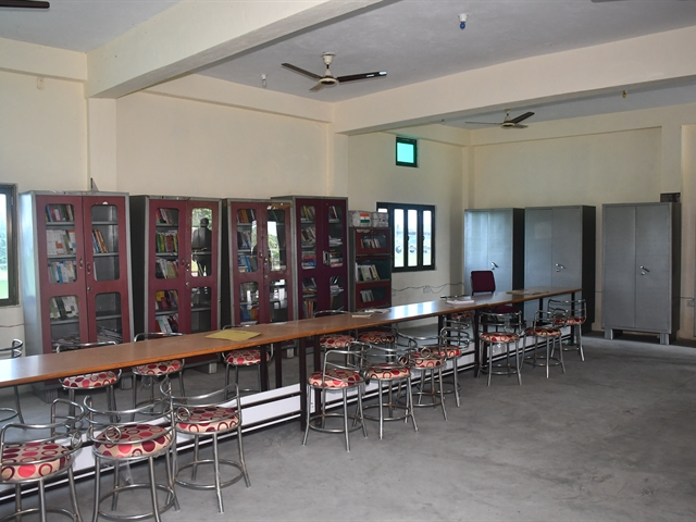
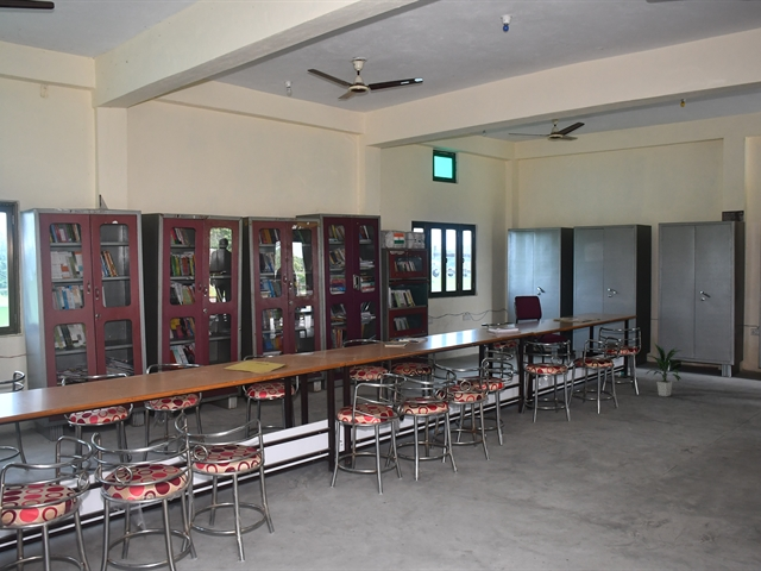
+ indoor plant (666, 369)
